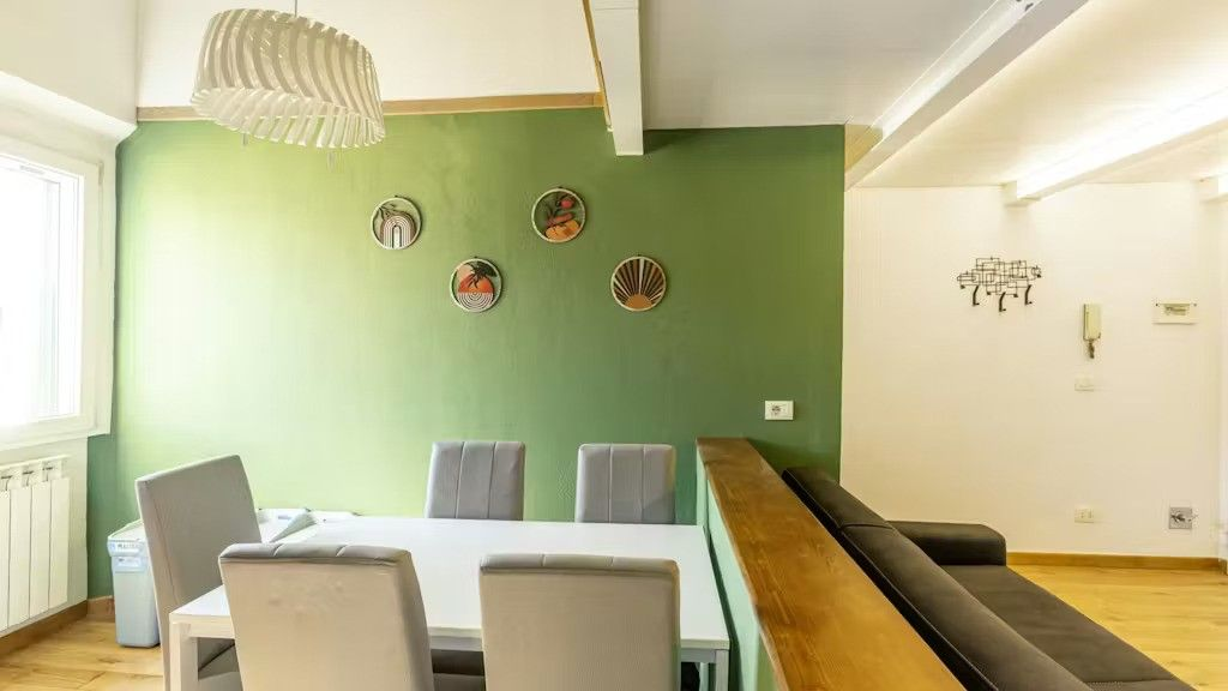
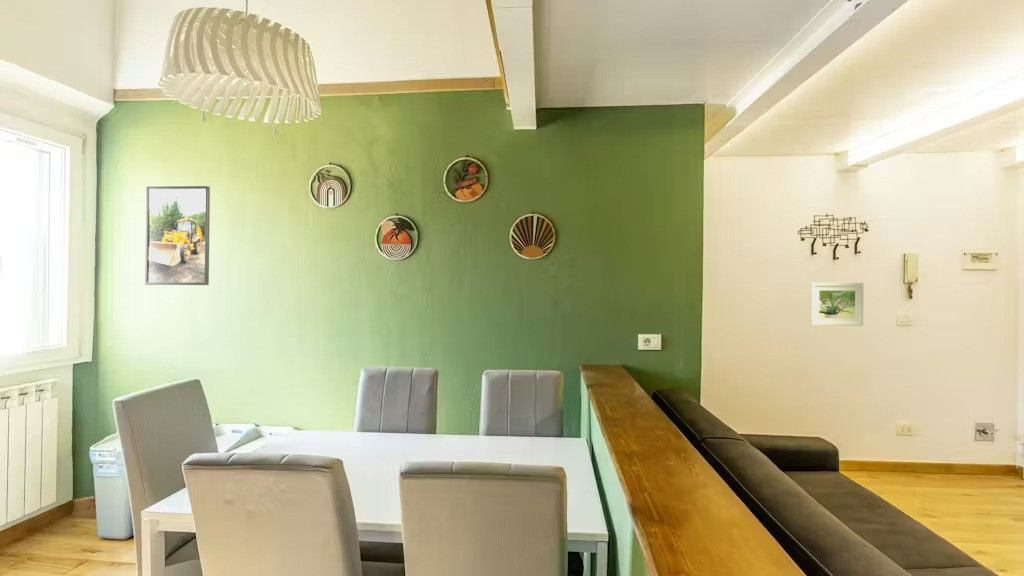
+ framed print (836, 304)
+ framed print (177, 235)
